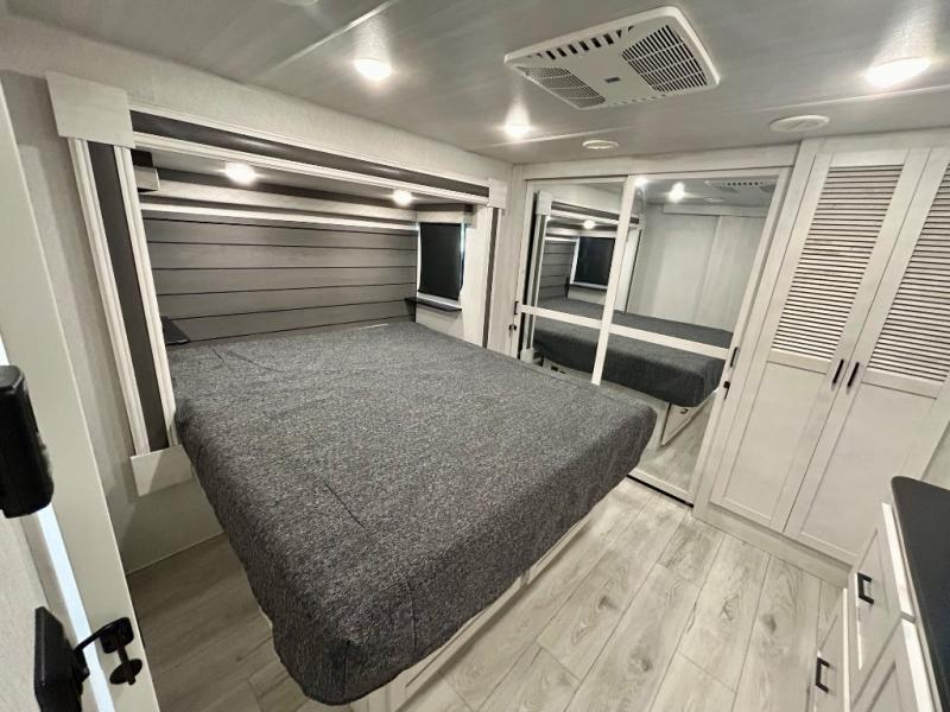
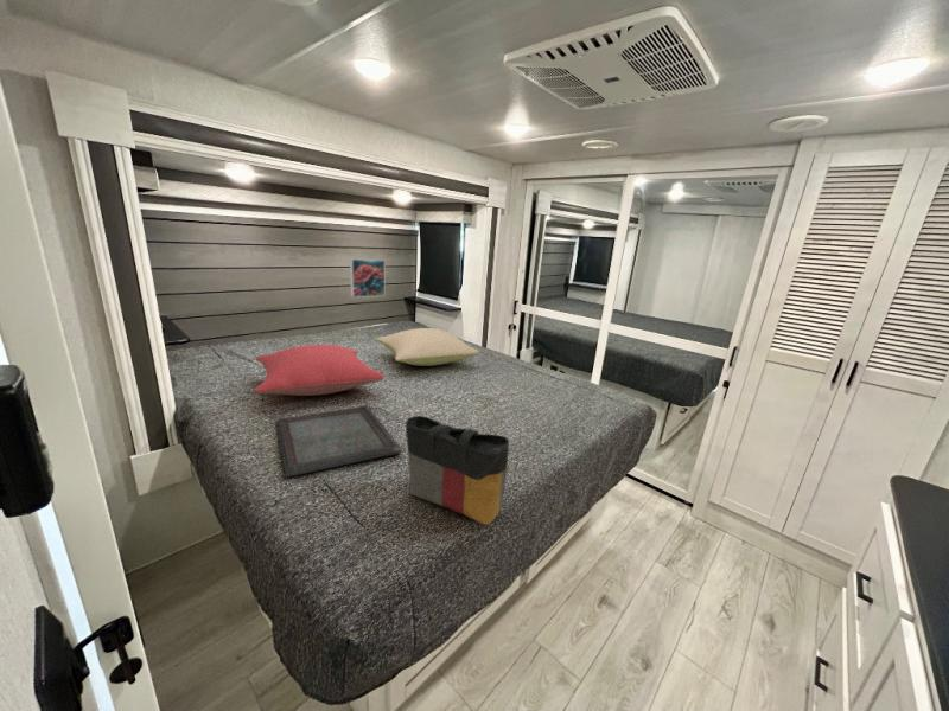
+ tote bag (460, 461)
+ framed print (368, 277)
+ pillow (316, 367)
+ serving tray (336, 435)
+ pillow (423, 345)
